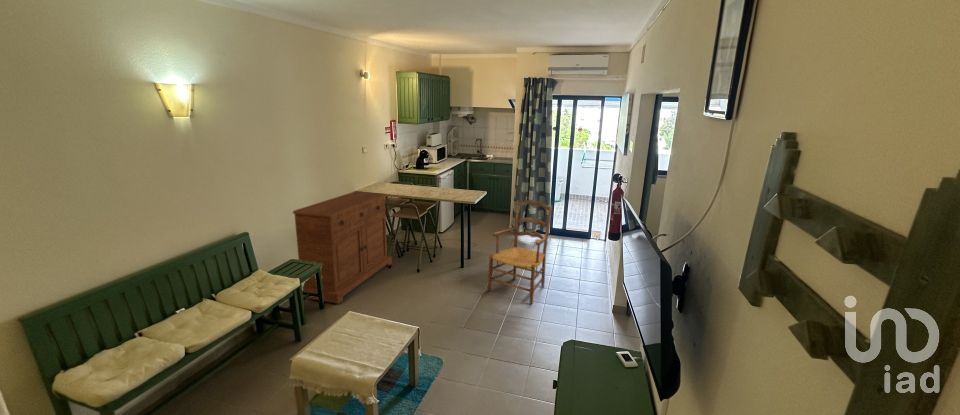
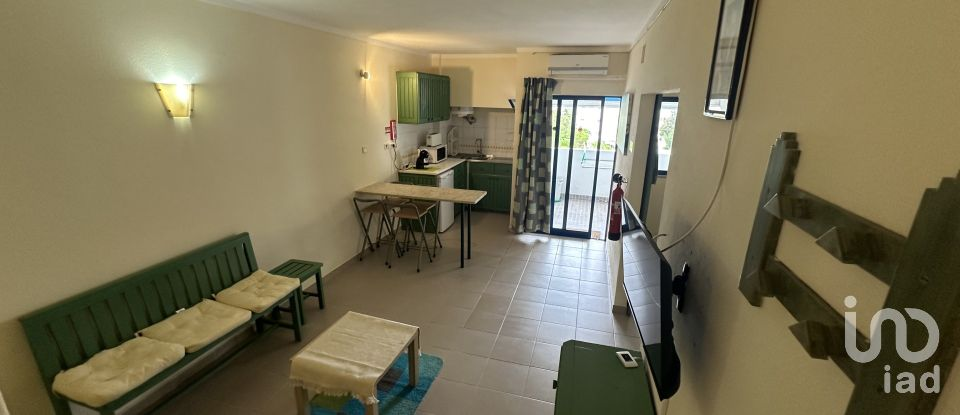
- sideboard (347, 240)
- armchair (521, 248)
